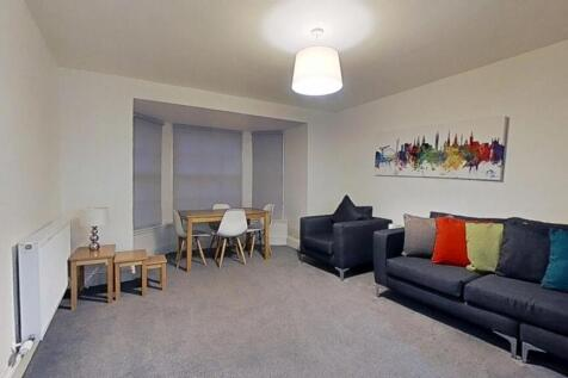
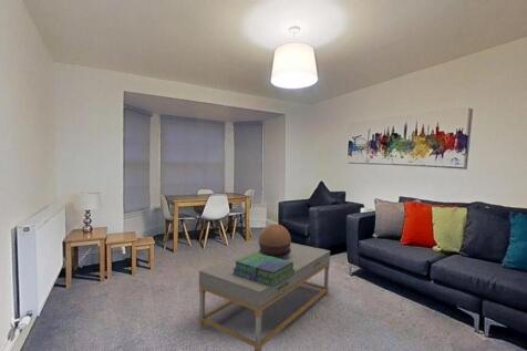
+ stack of books (264, 267)
+ coffee table (271, 286)
+ decorative bowl (275, 239)
